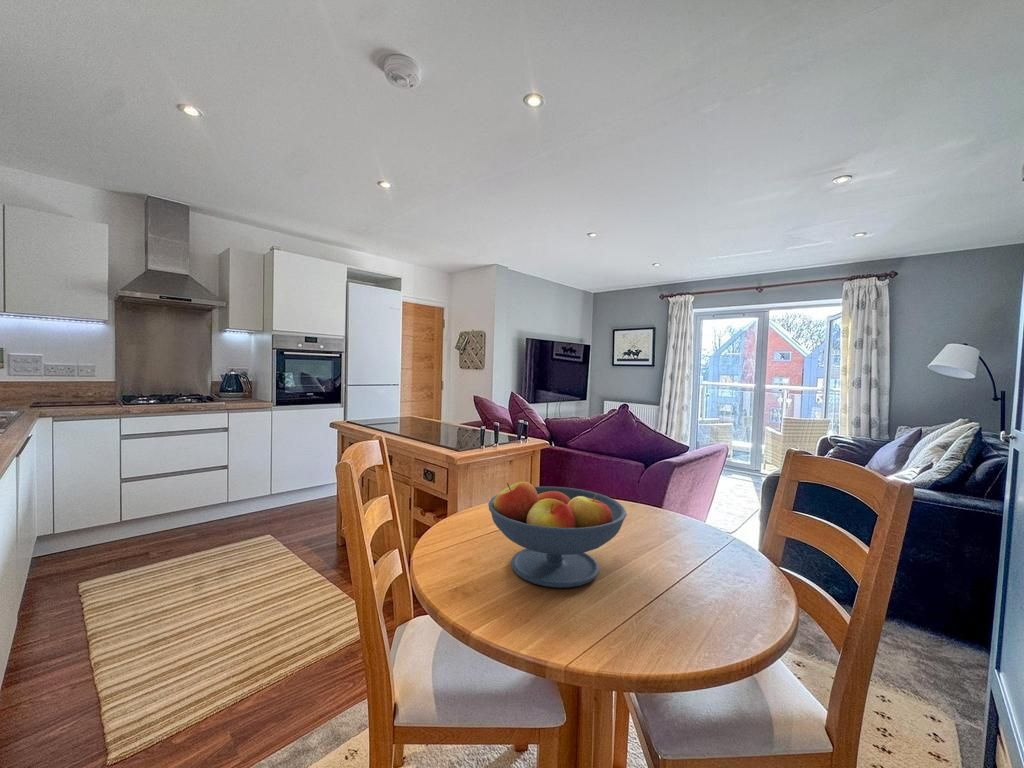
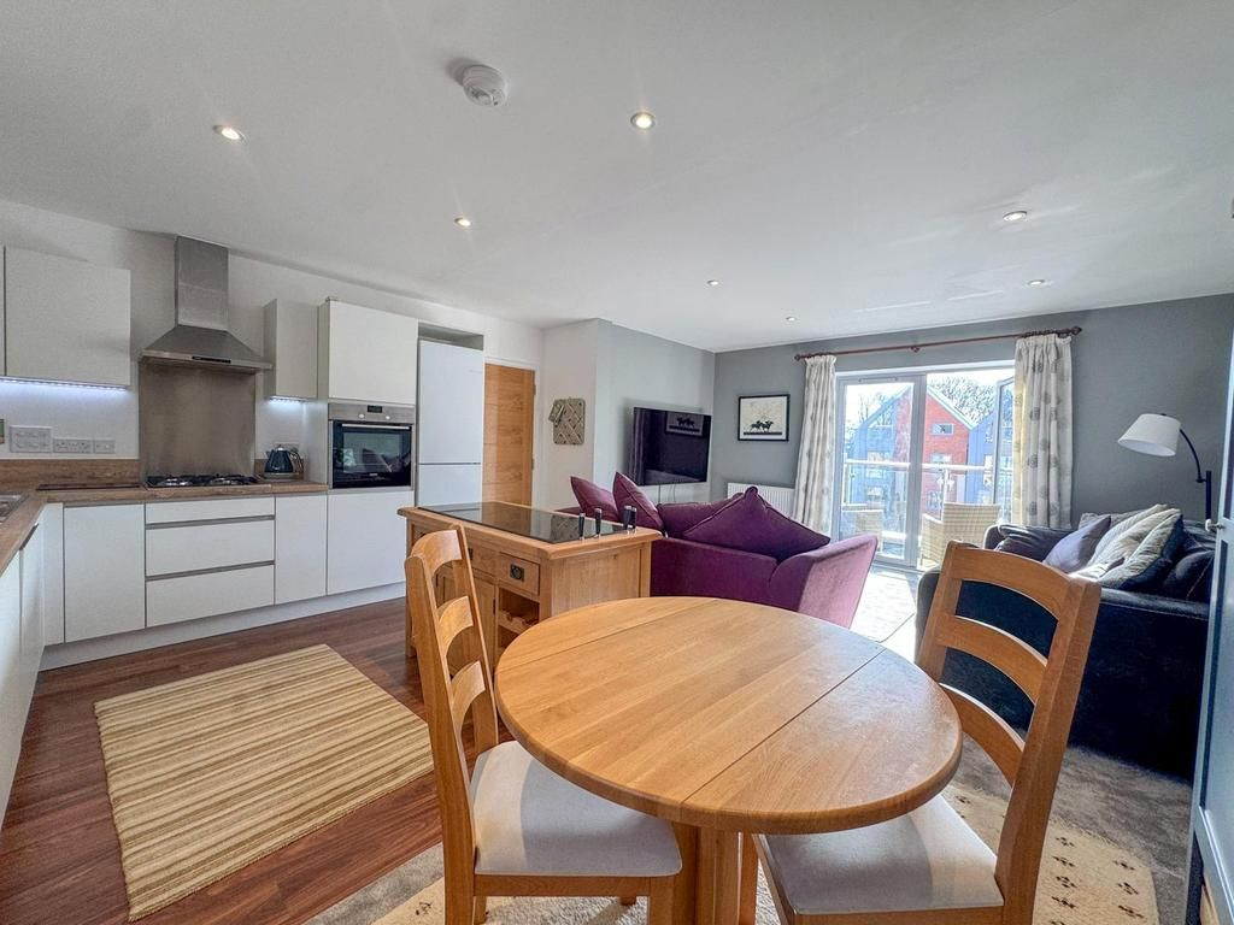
- fruit bowl (555, 524)
